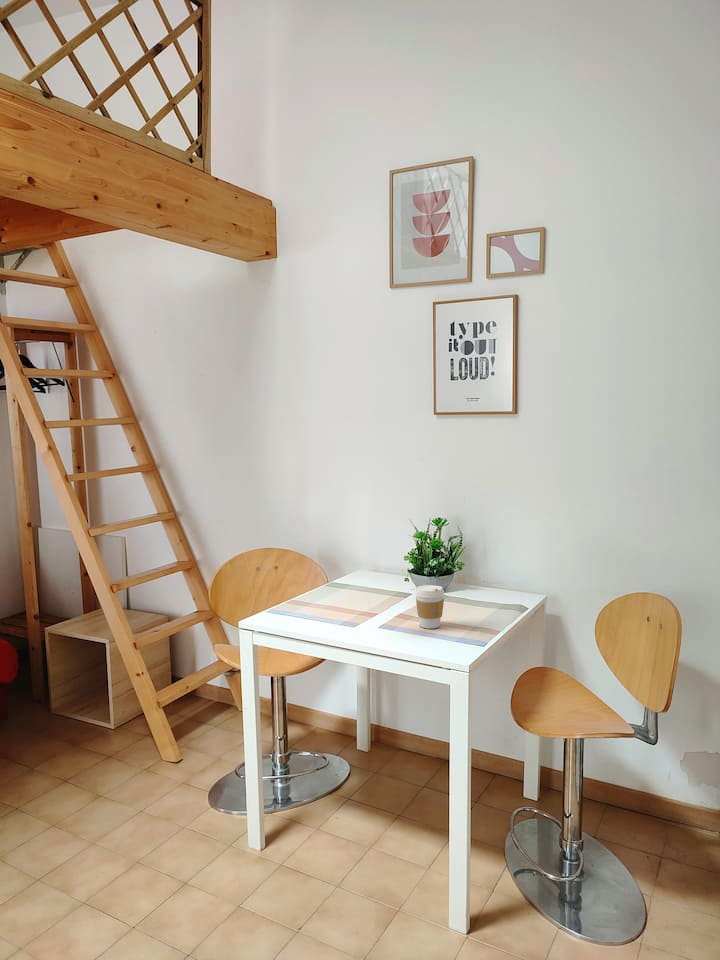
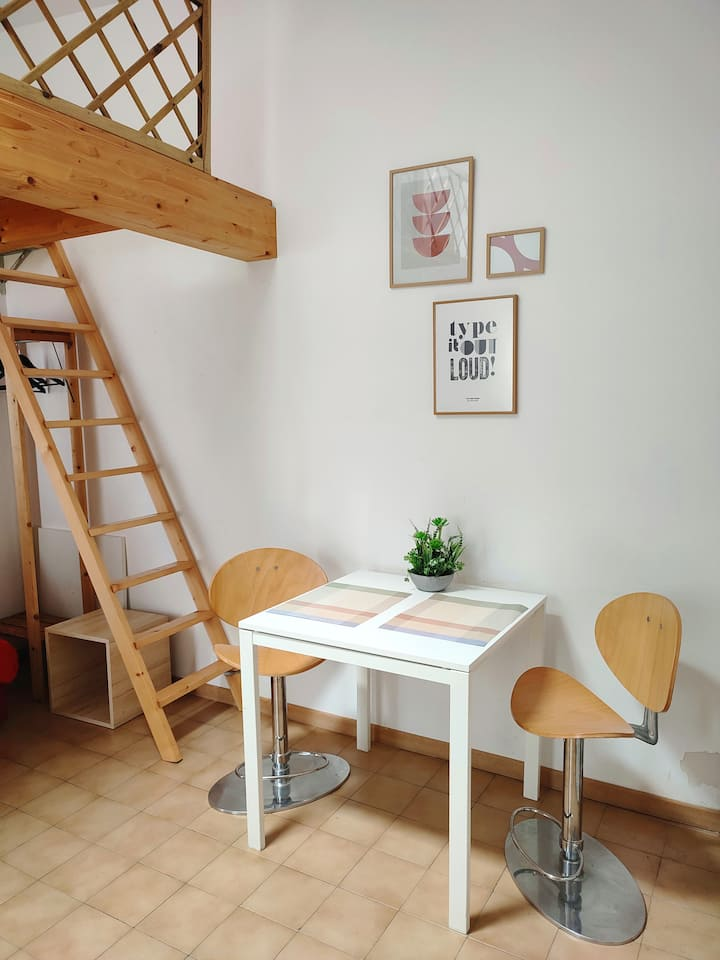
- coffee cup (429, 606)
